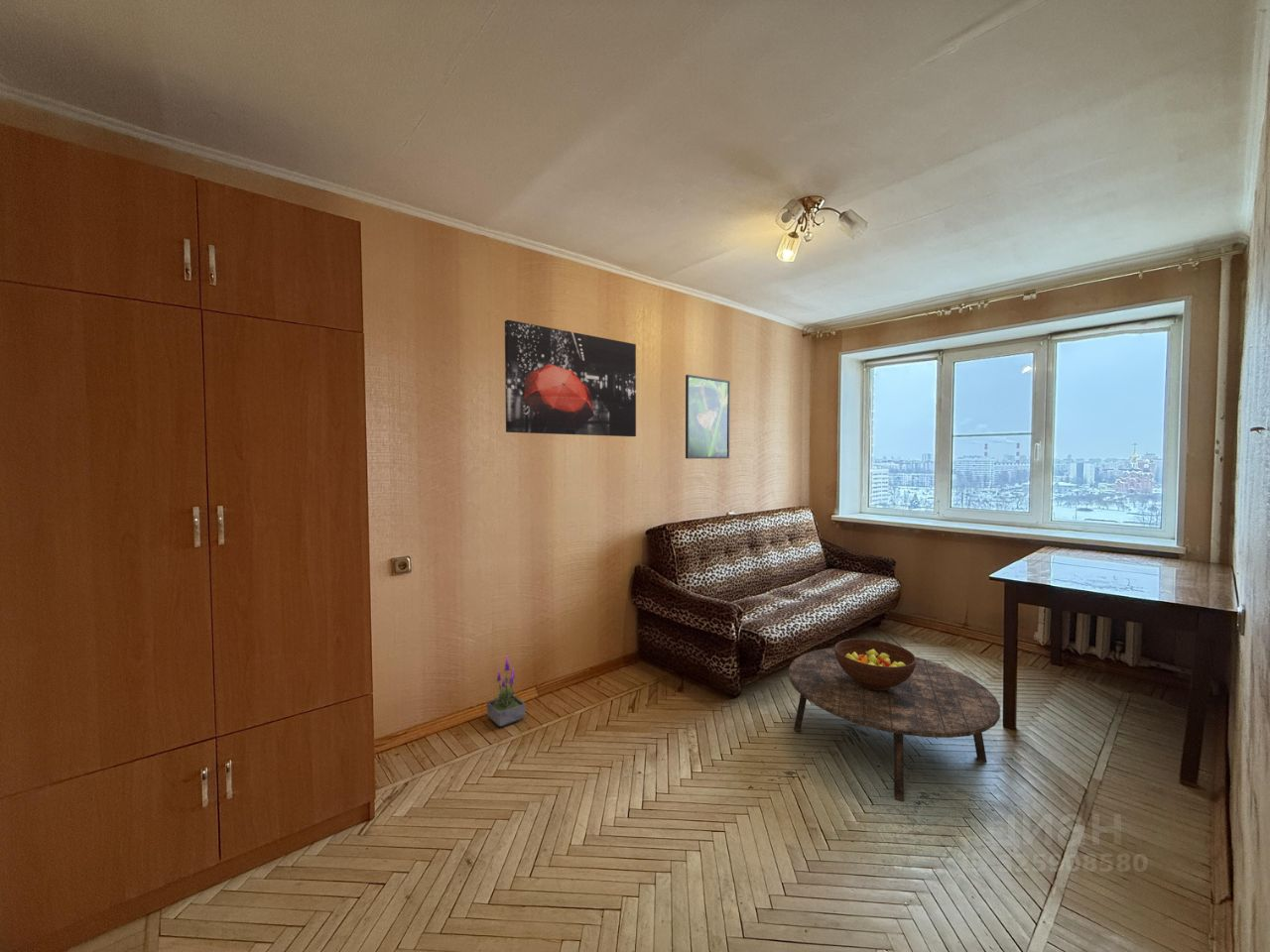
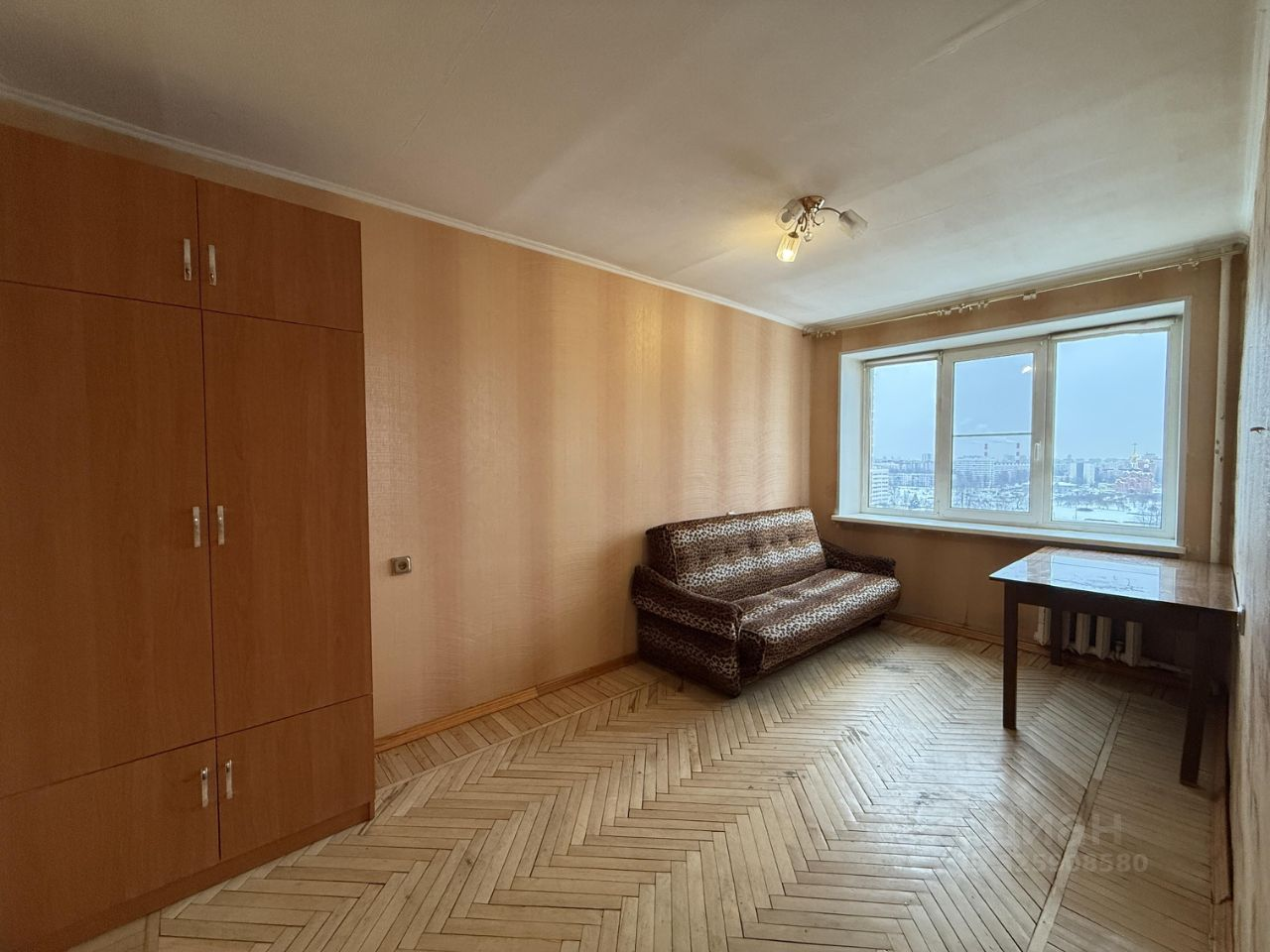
- fruit bowl (873, 667)
- coffee table (885, 713)
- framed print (707, 417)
- wall art (576, 384)
- potted plant (505, 687)
